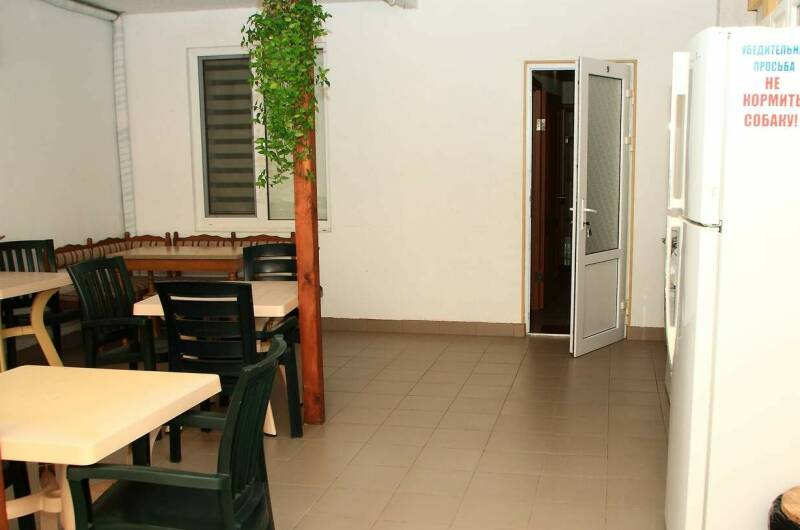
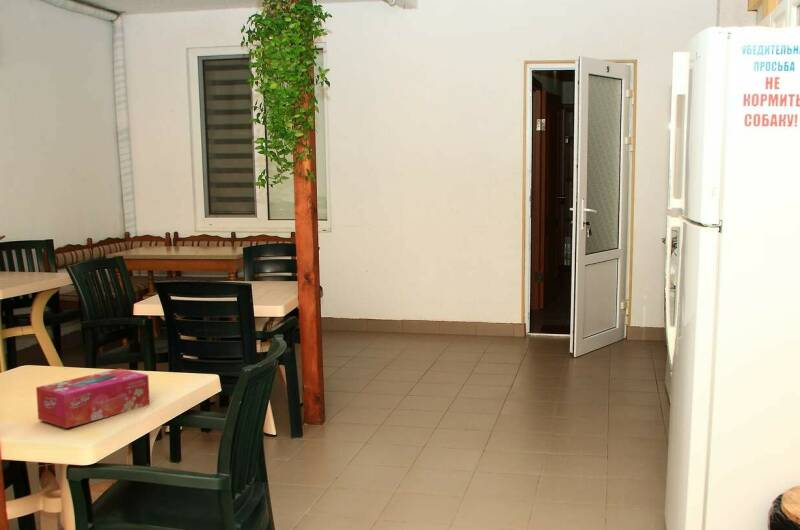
+ tissue box (94, 396)
